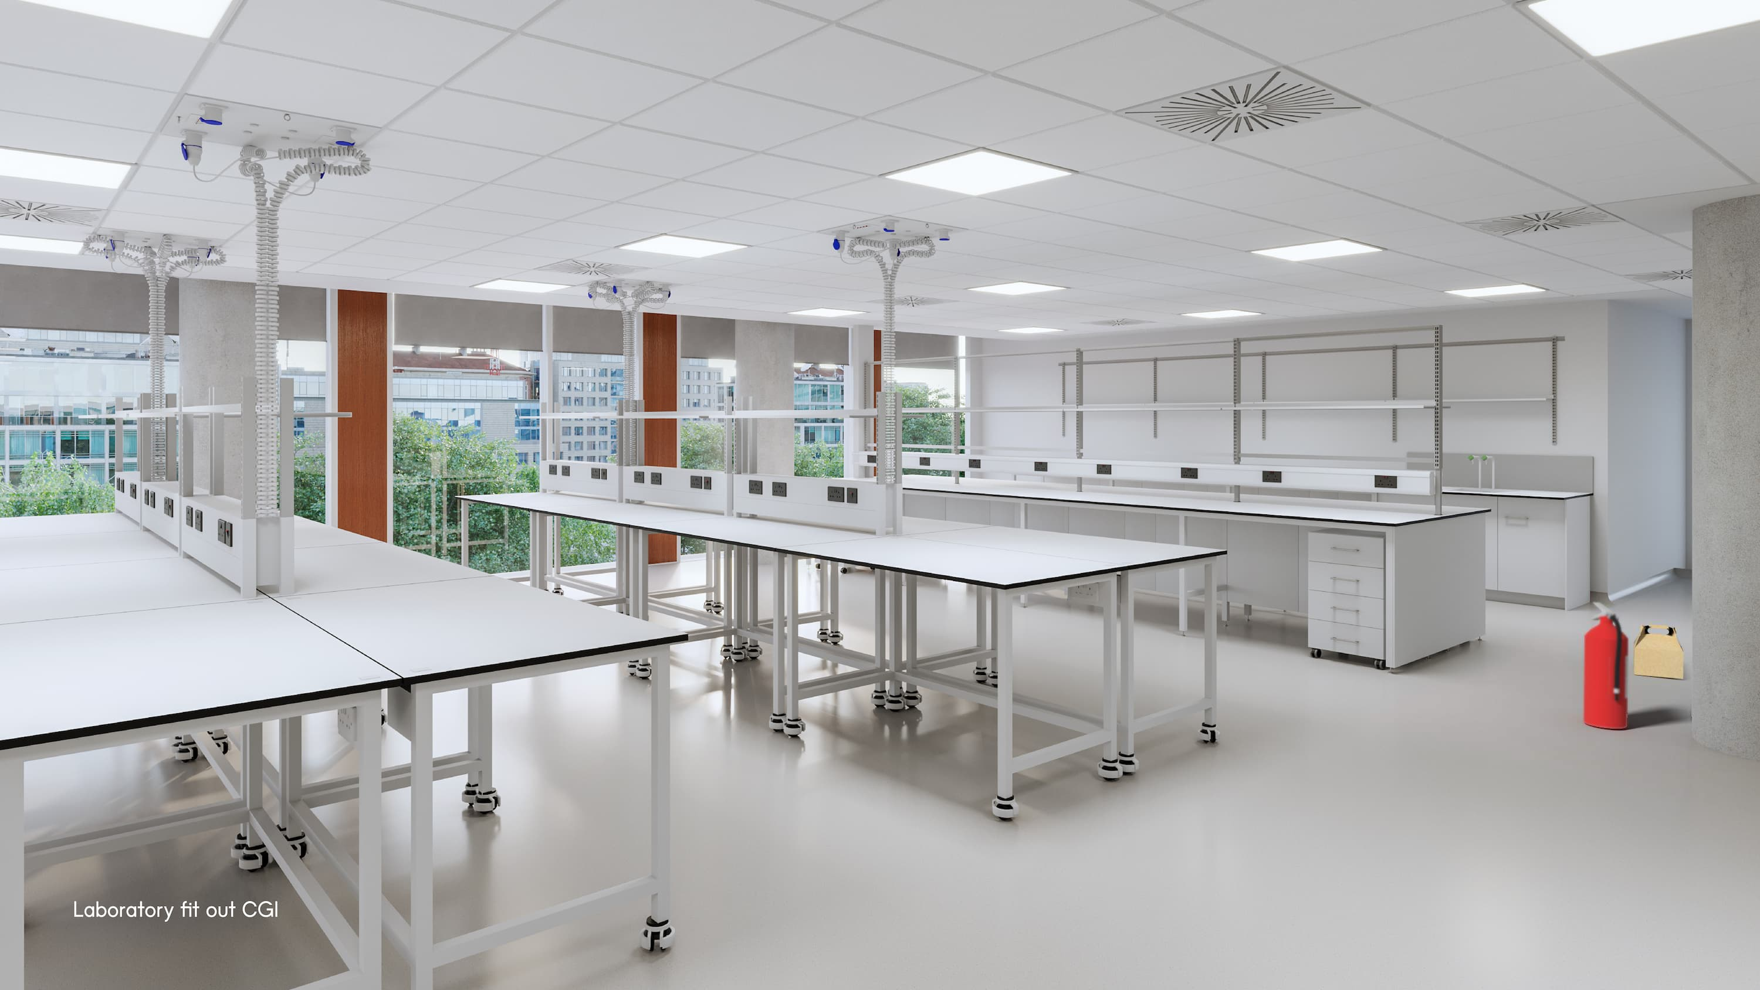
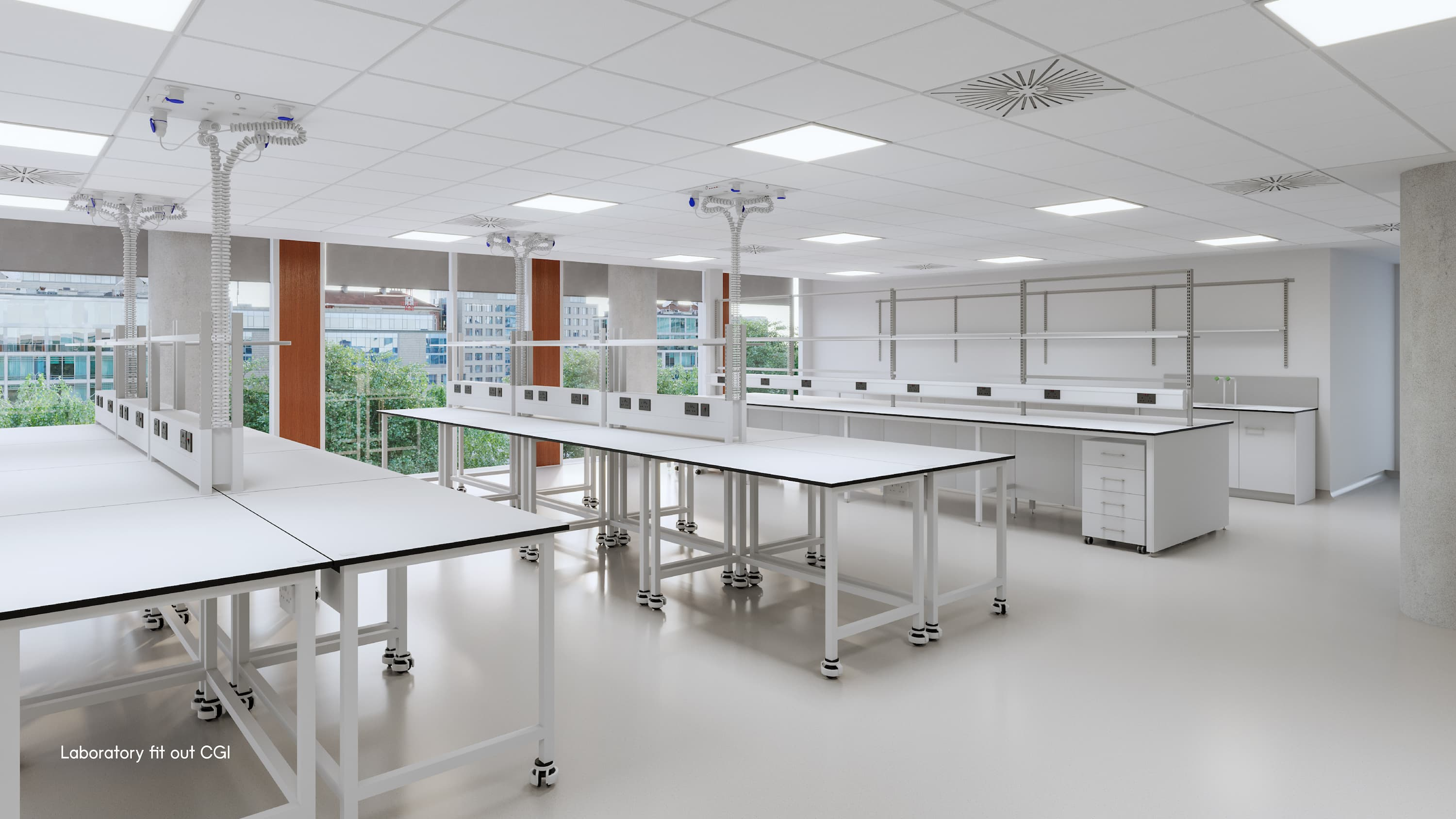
- fire extinguisher (1605, 665)
- cardboard box (1658, 649)
